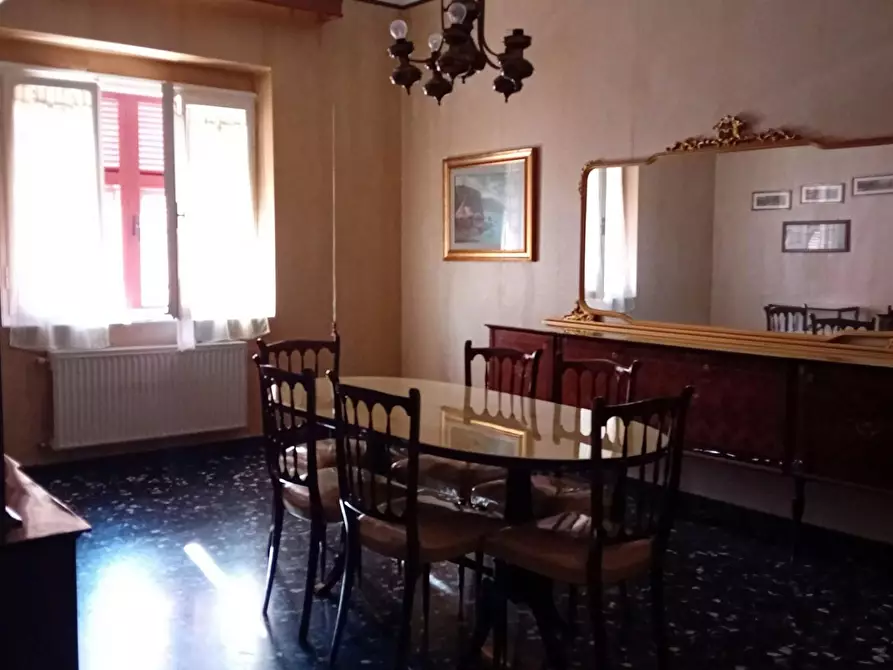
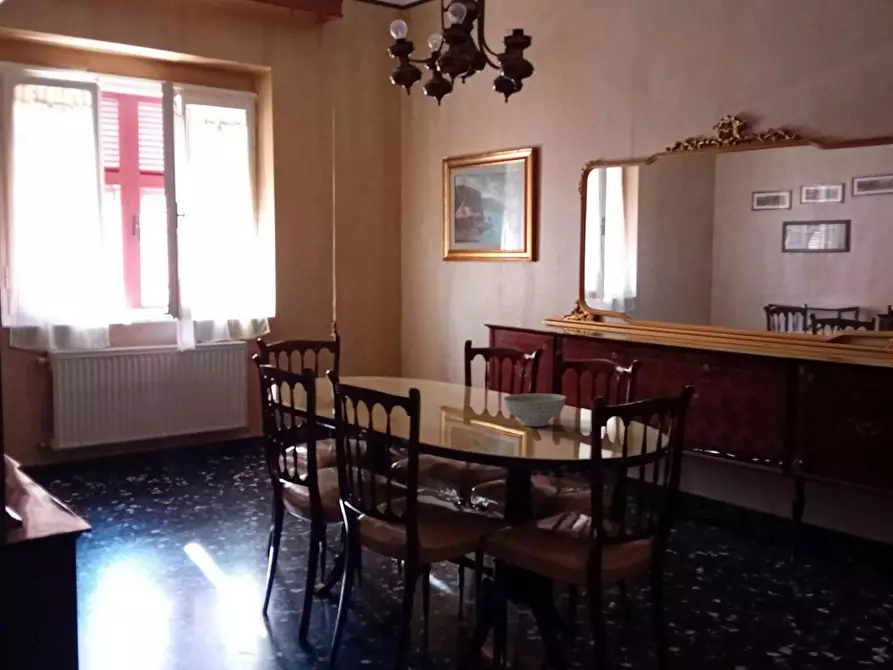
+ decorative bowl (534, 410)
